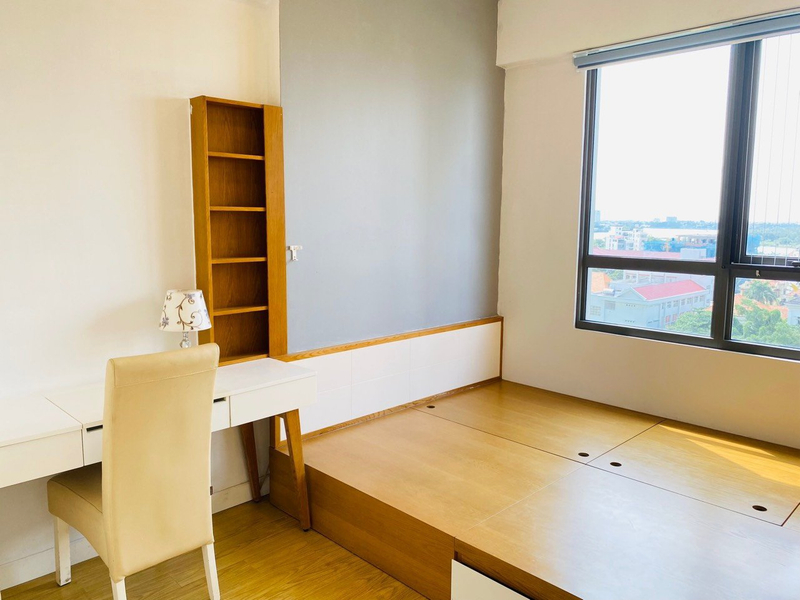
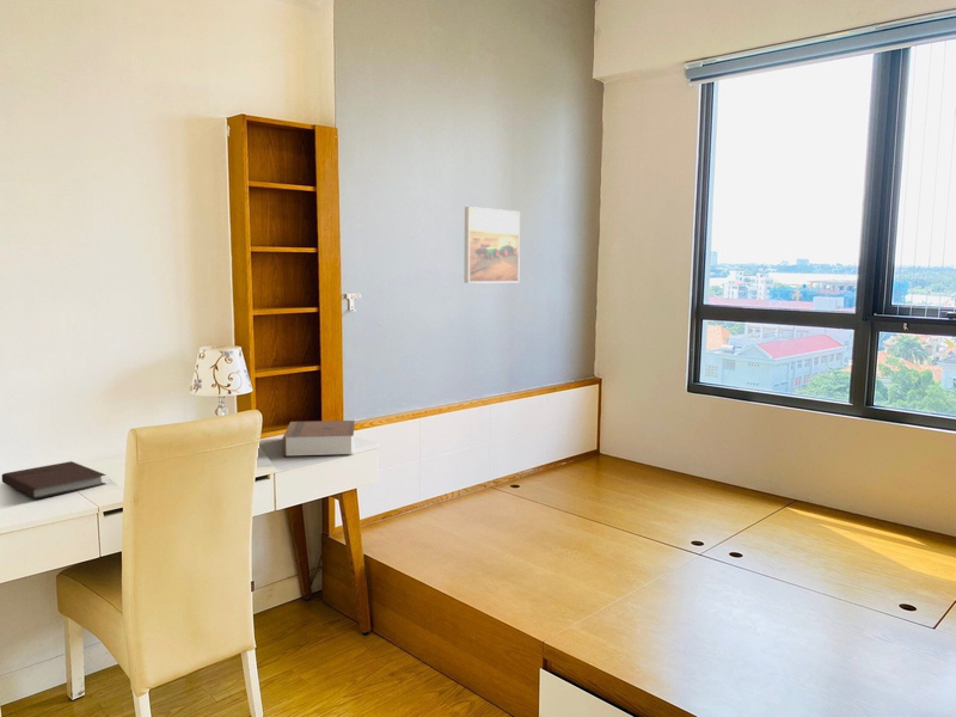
+ book (320, 436)
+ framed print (492, 246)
+ notebook (54, 478)
